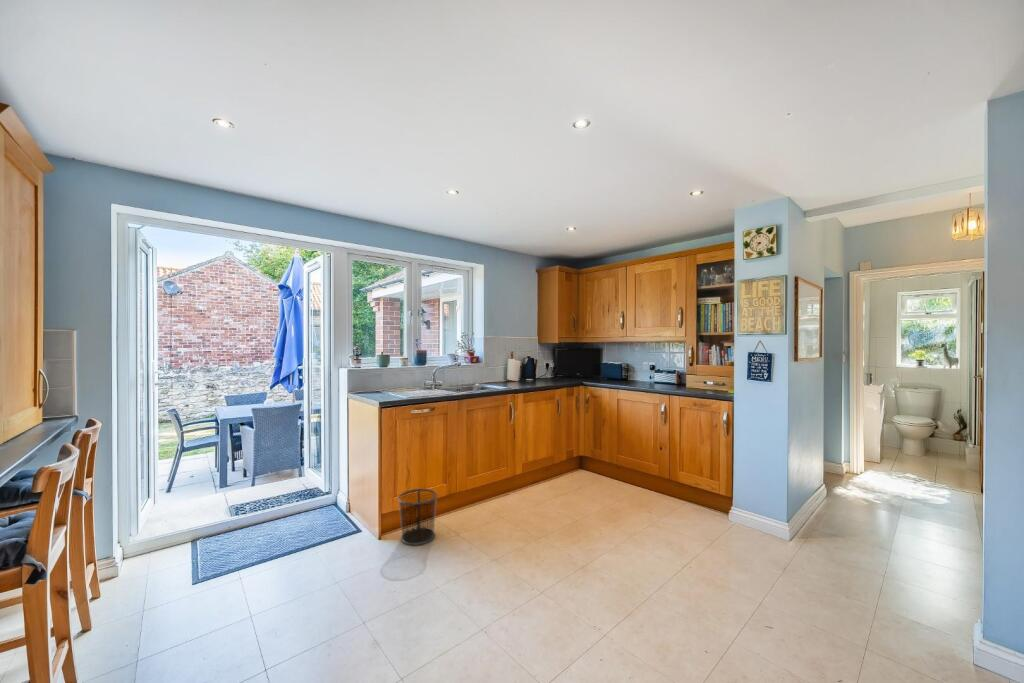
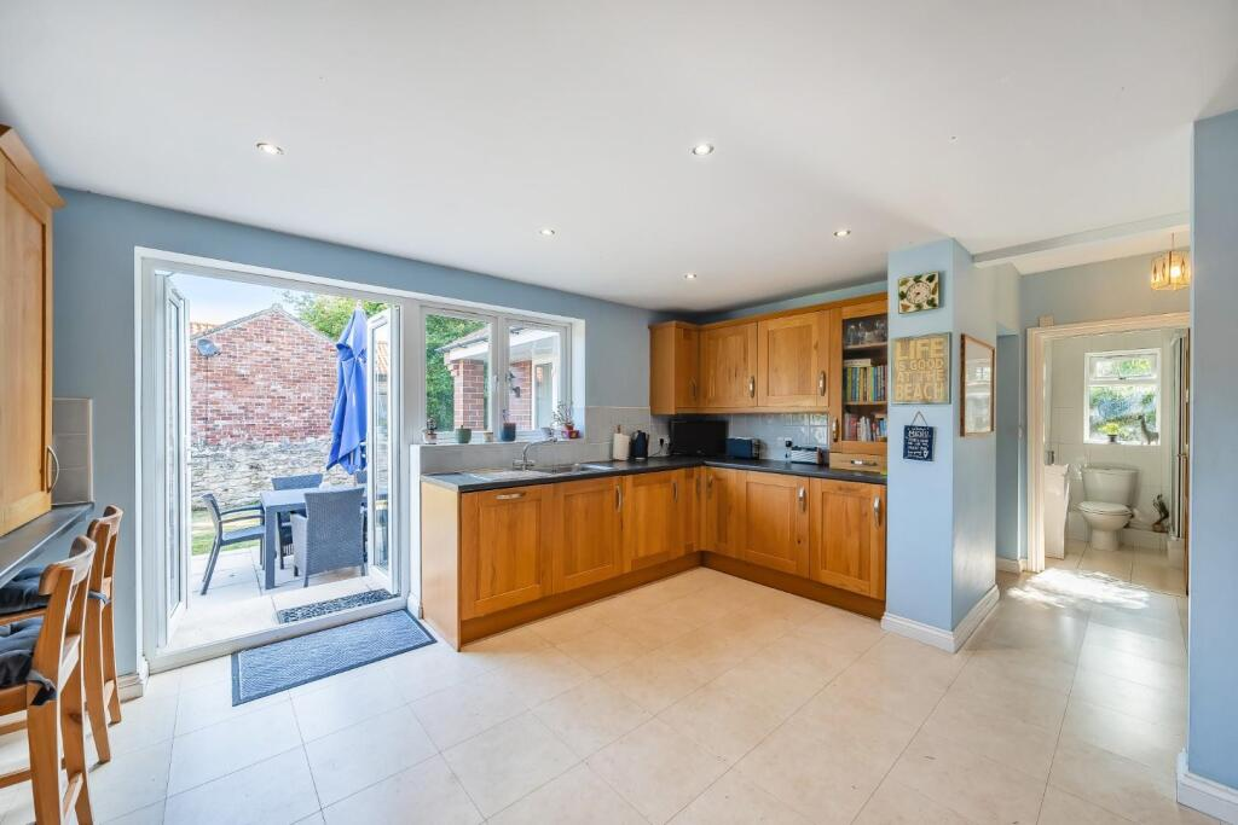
- waste bin (417, 516)
